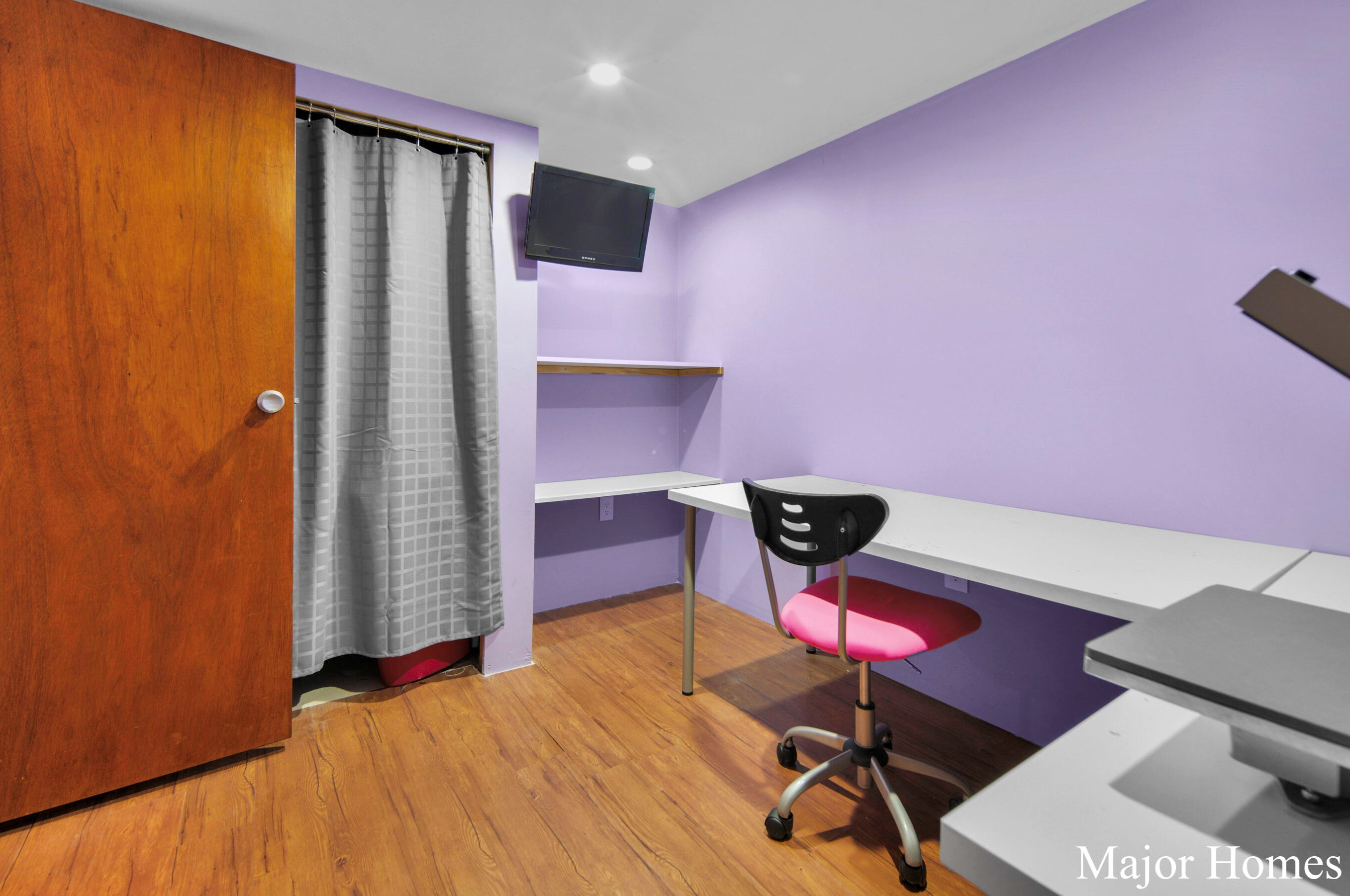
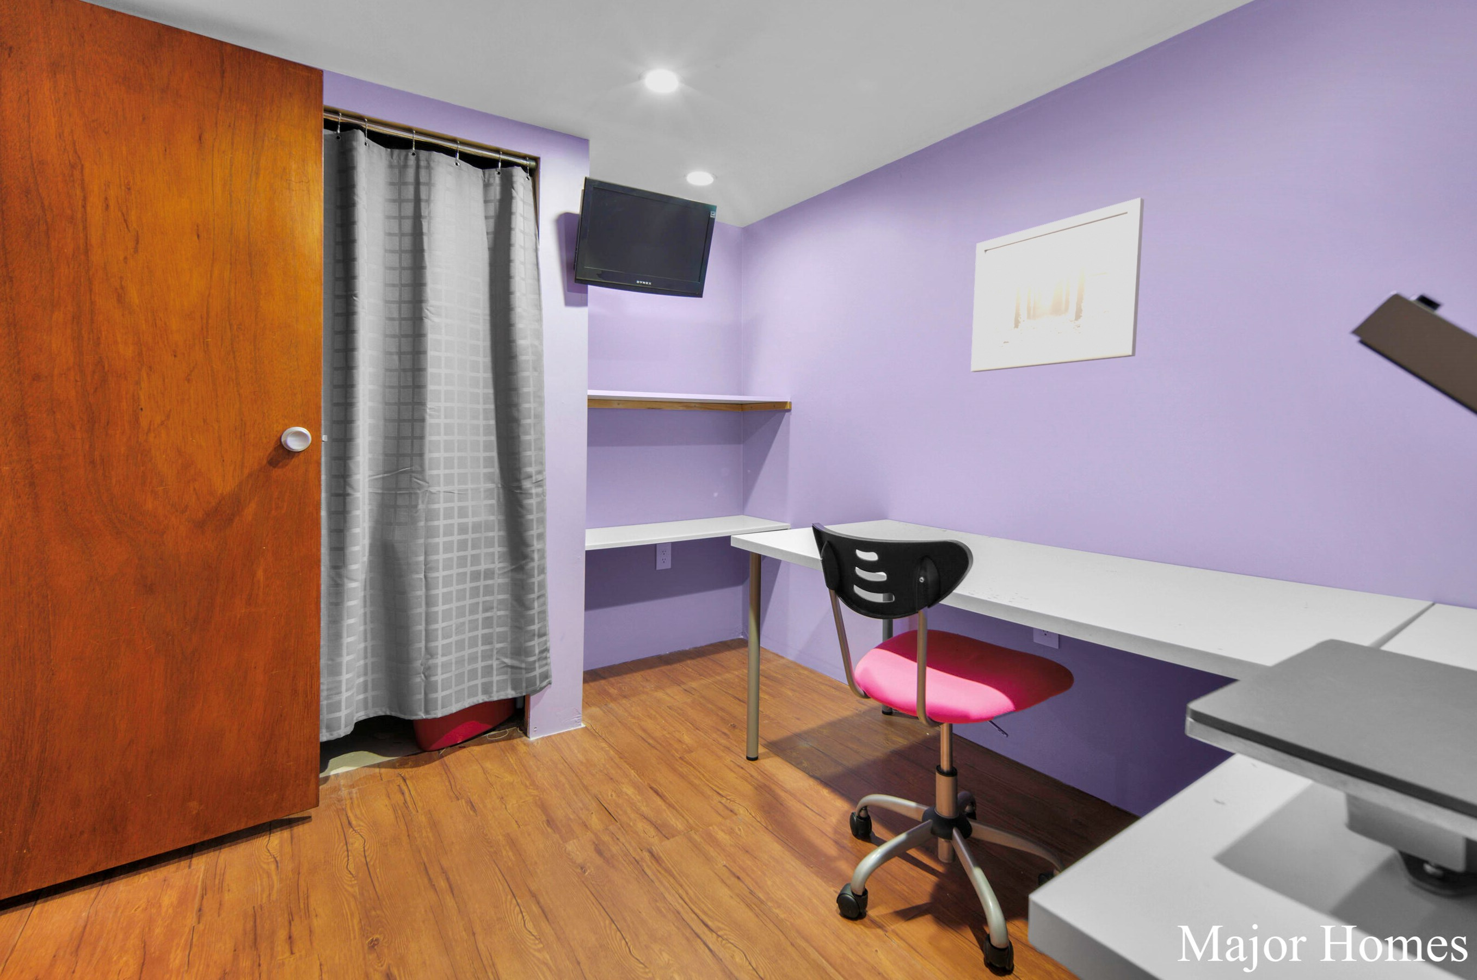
+ wall art (1048, 294)
